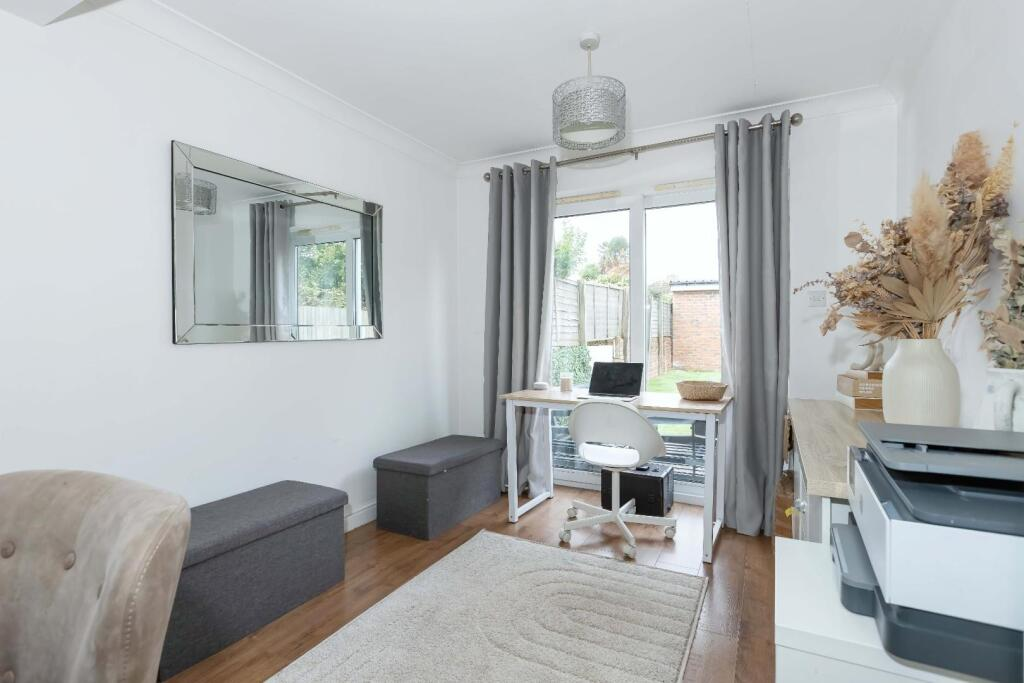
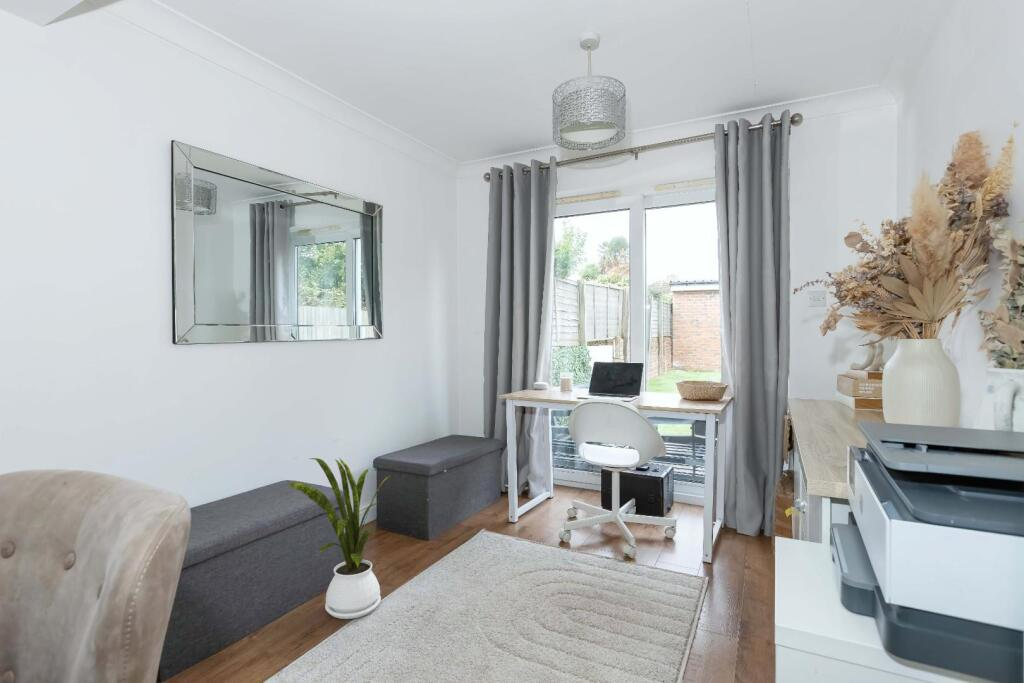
+ house plant (346, 528)
